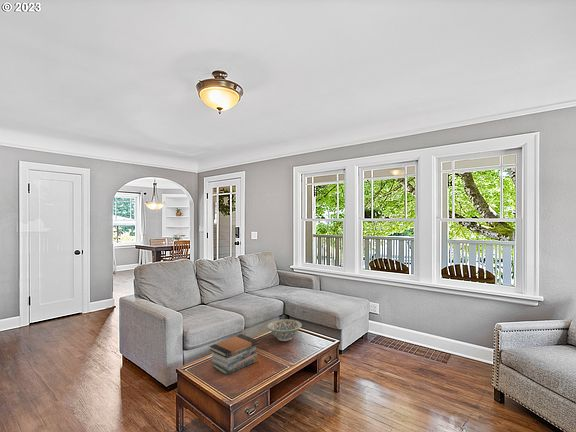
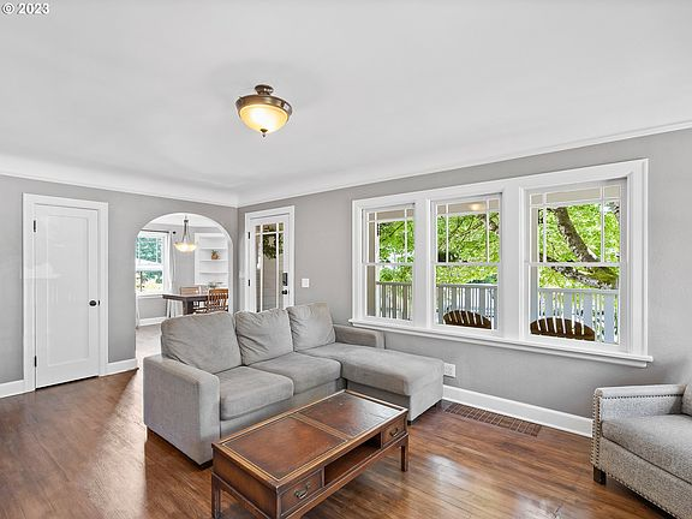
- decorative bowl (284, 331)
- book stack (234, 353)
